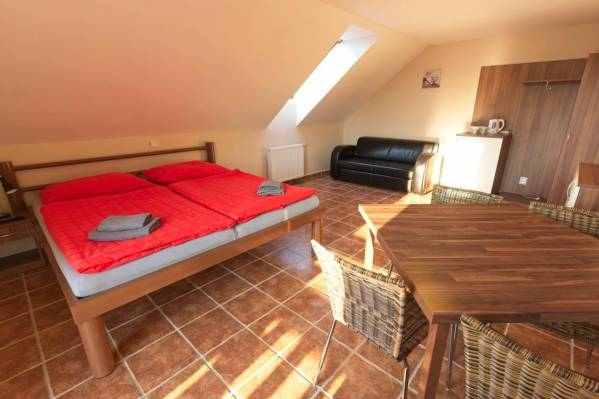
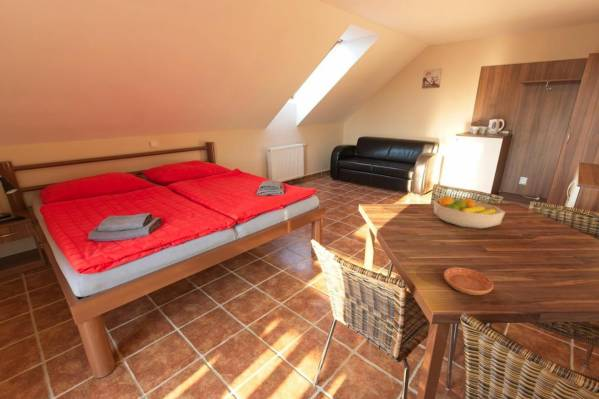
+ saucer (467, 281)
+ fruit bowl (466, 210)
